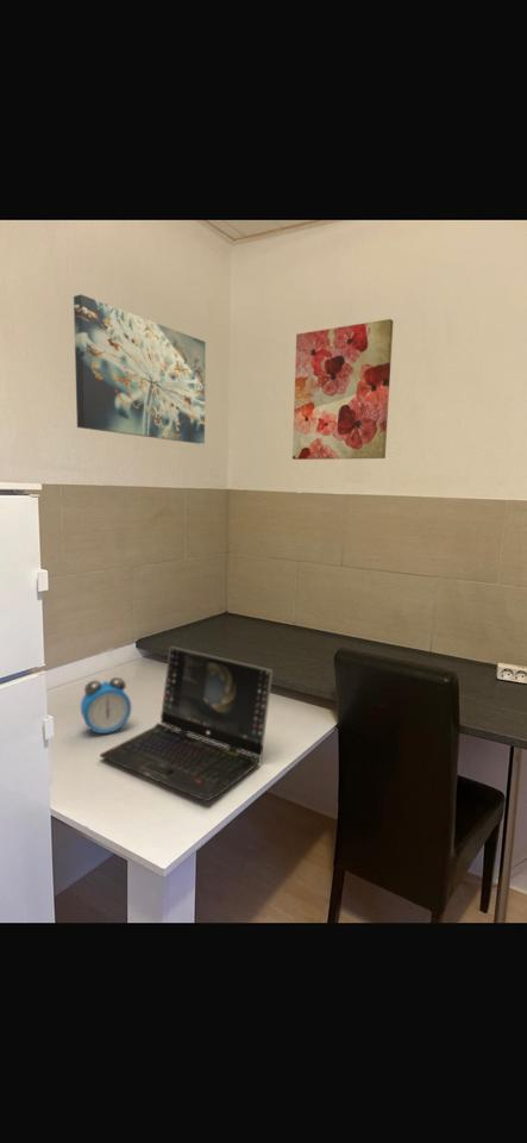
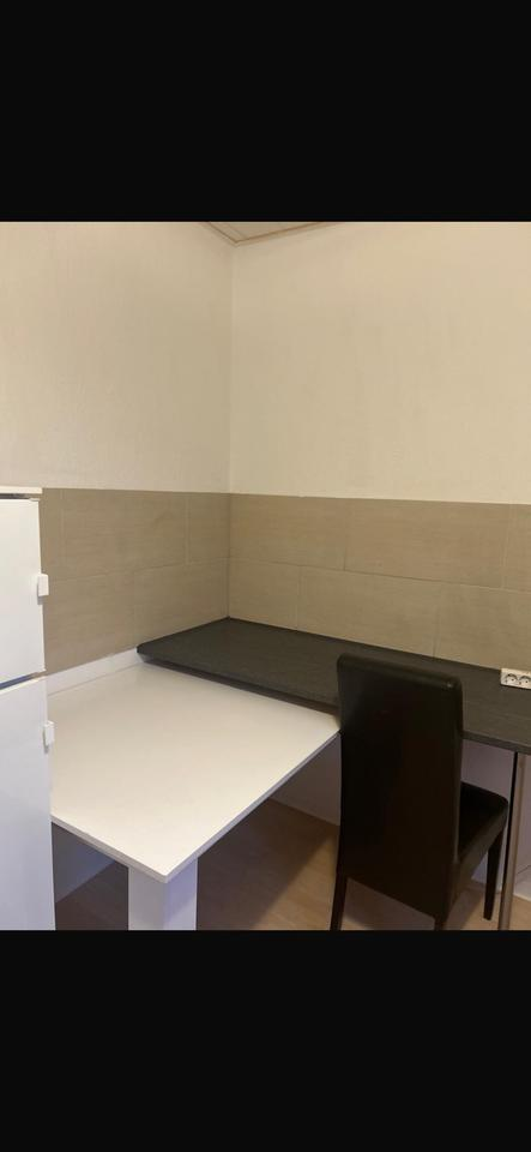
- laptop computer (186, 714)
- alarm clock (106, 705)
- wall art (148, 380)
- wall art (339, 394)
